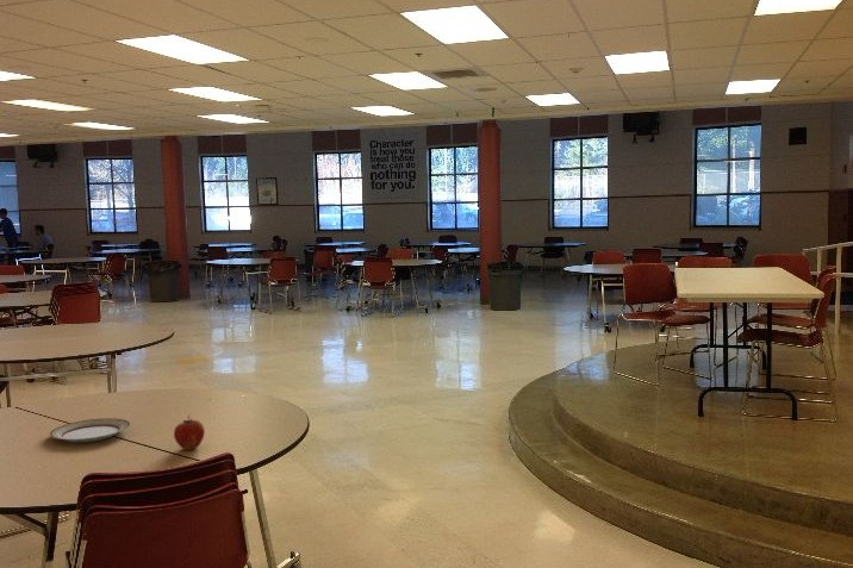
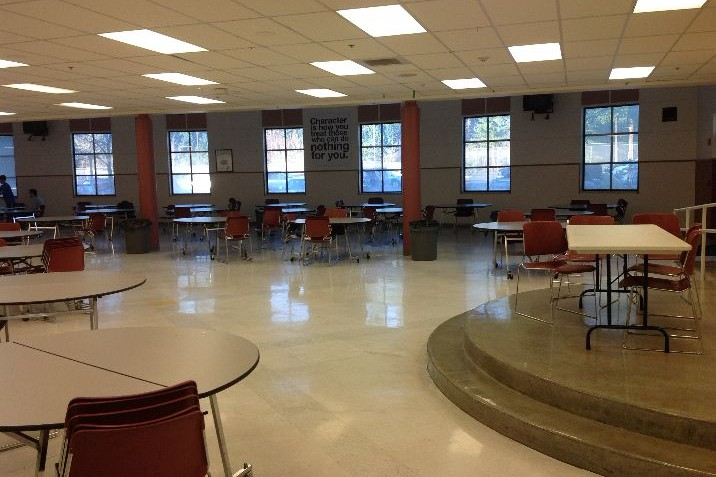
- plate (91, 431)
- apple (188, 431)
